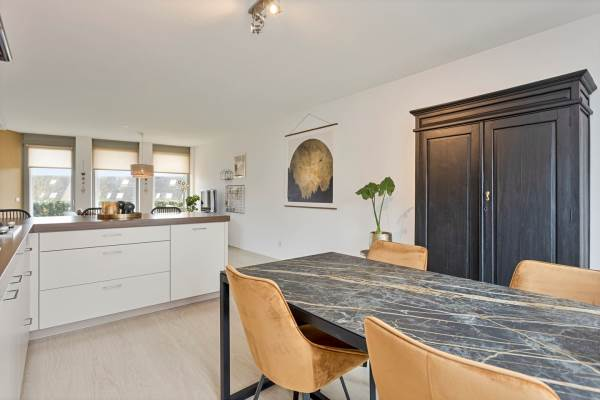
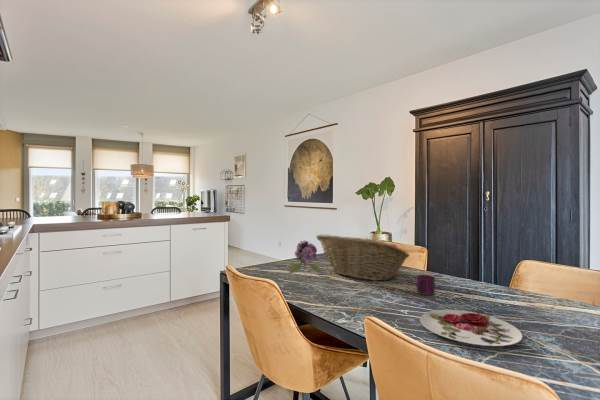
+ flower (304, 263)
+ mug (423, 285)
+ plate (467, 324)
+ fruit basket (360, 253)
